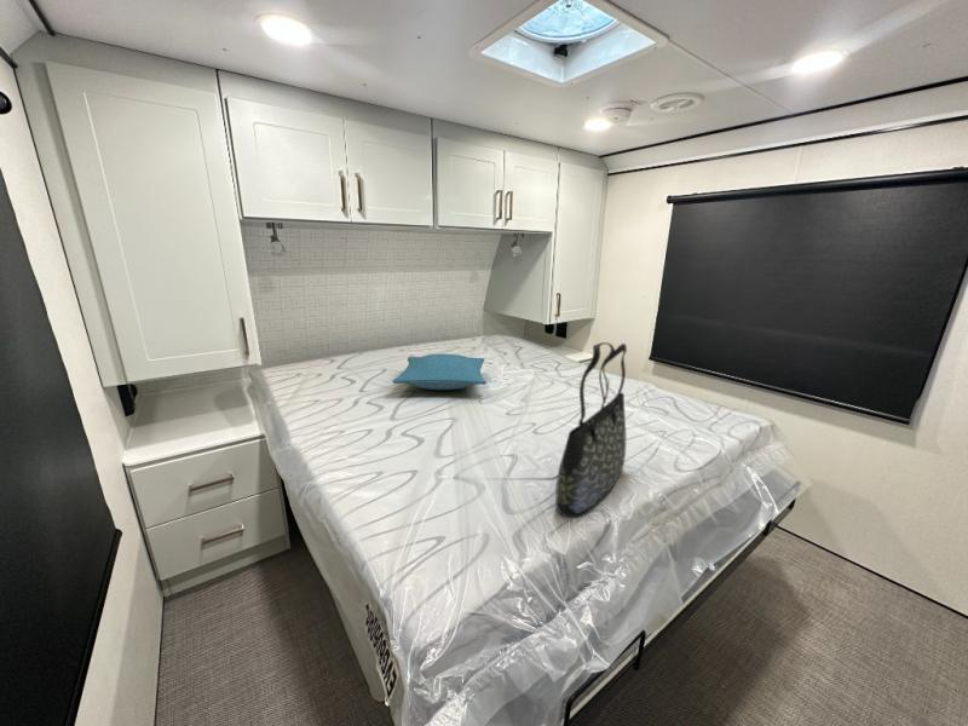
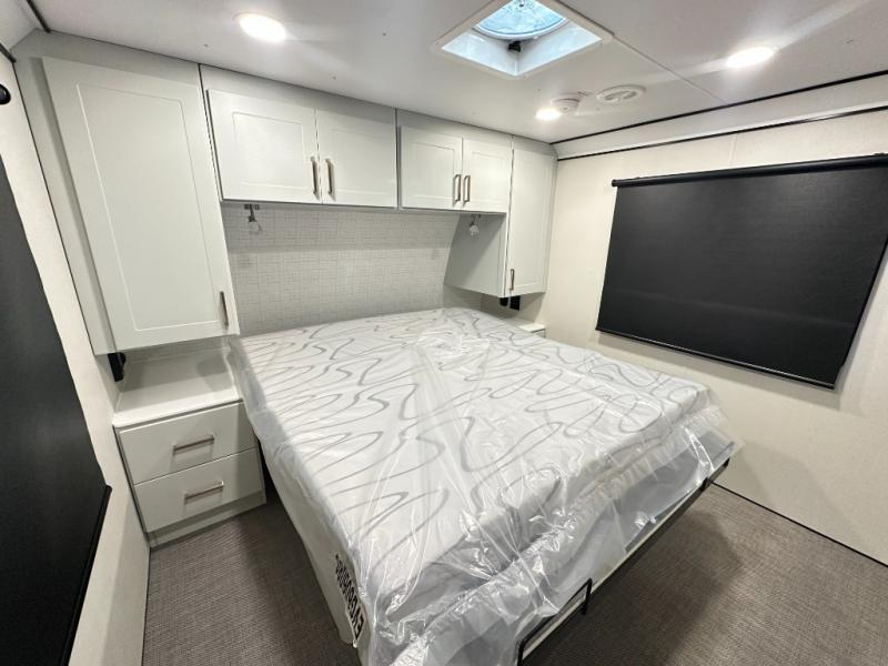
- tote bag (600, 419)
- pillow (443, 370)
